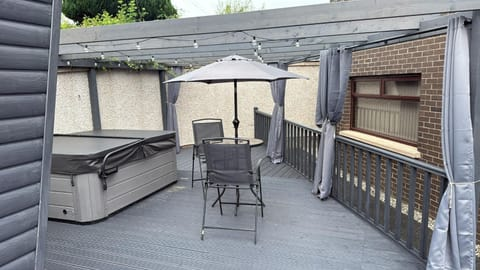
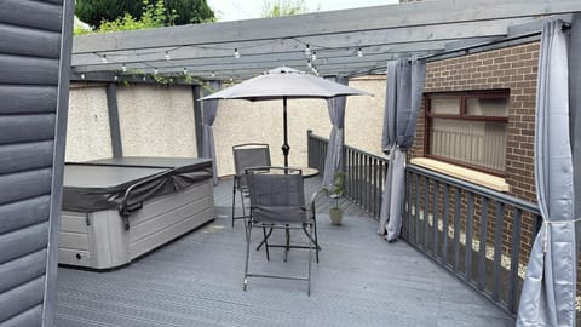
+ house plant (336, 197)
